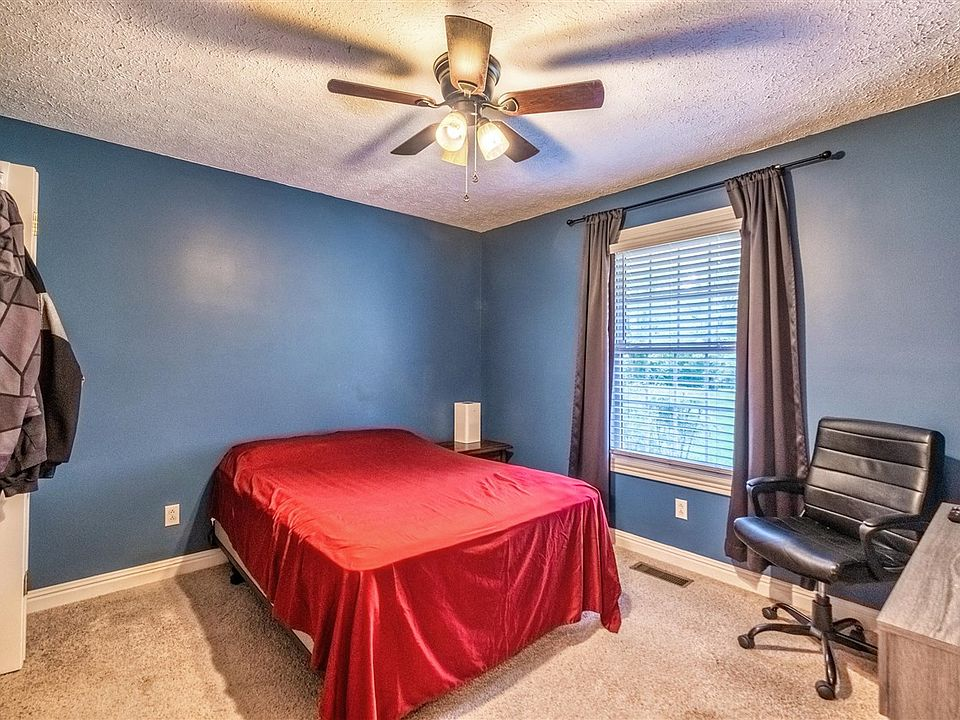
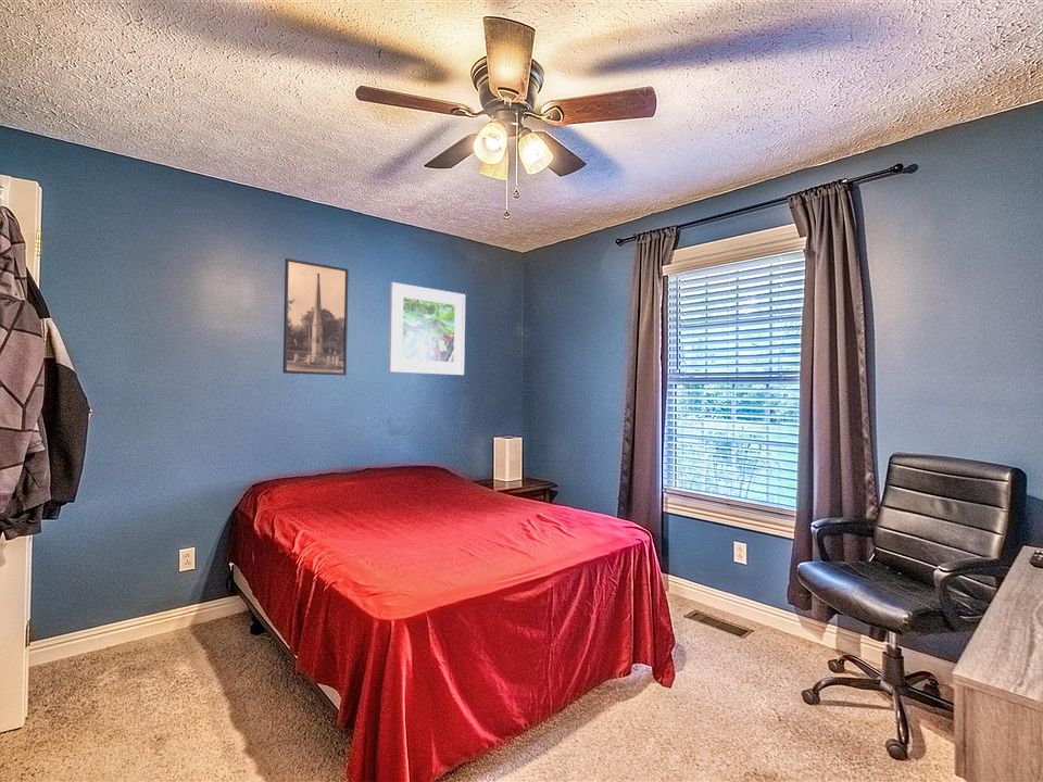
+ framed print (429, 330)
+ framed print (316, 318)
